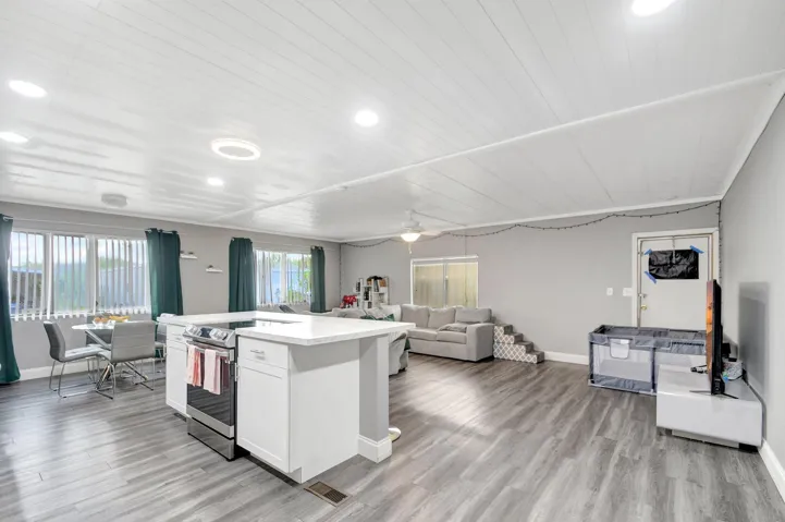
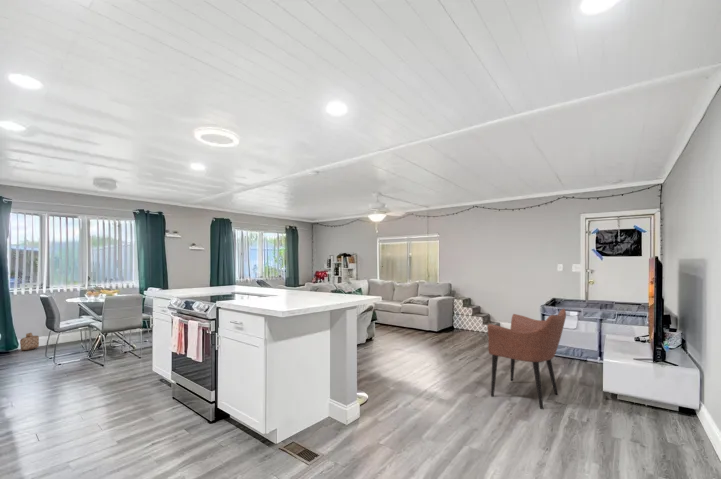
+ armchair (530, 352)
+ basket (29, 341)
